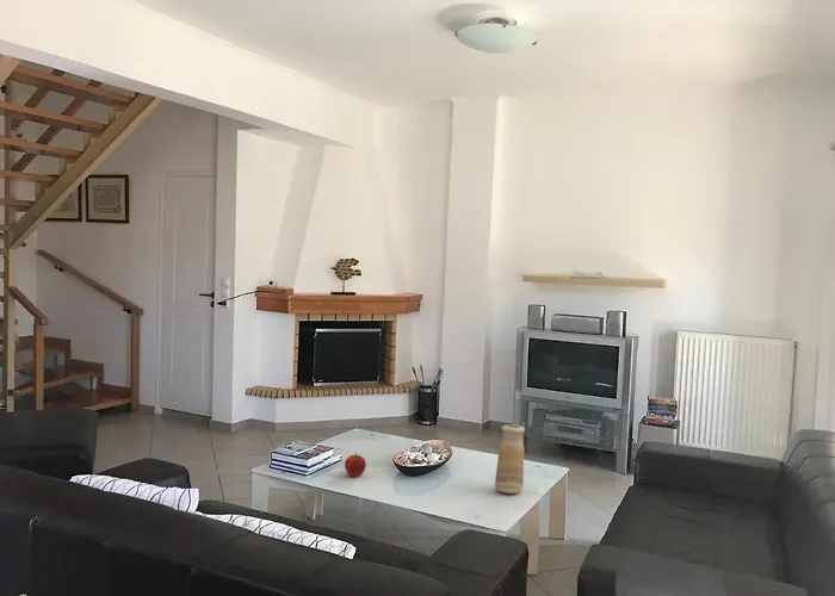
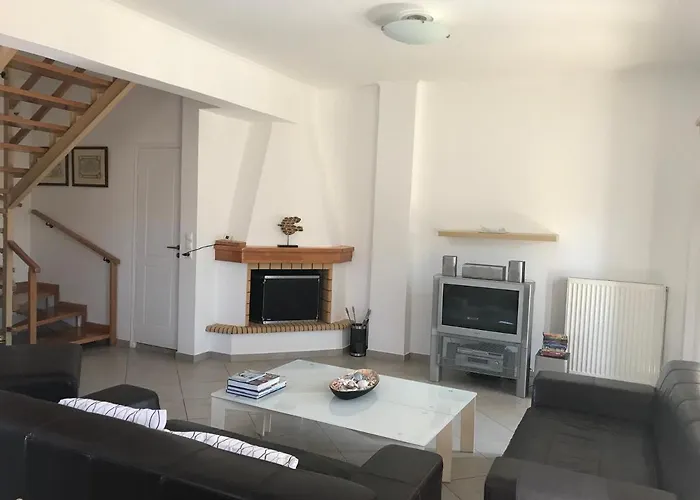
- vase (509, 458)
- apple (354, 464)
